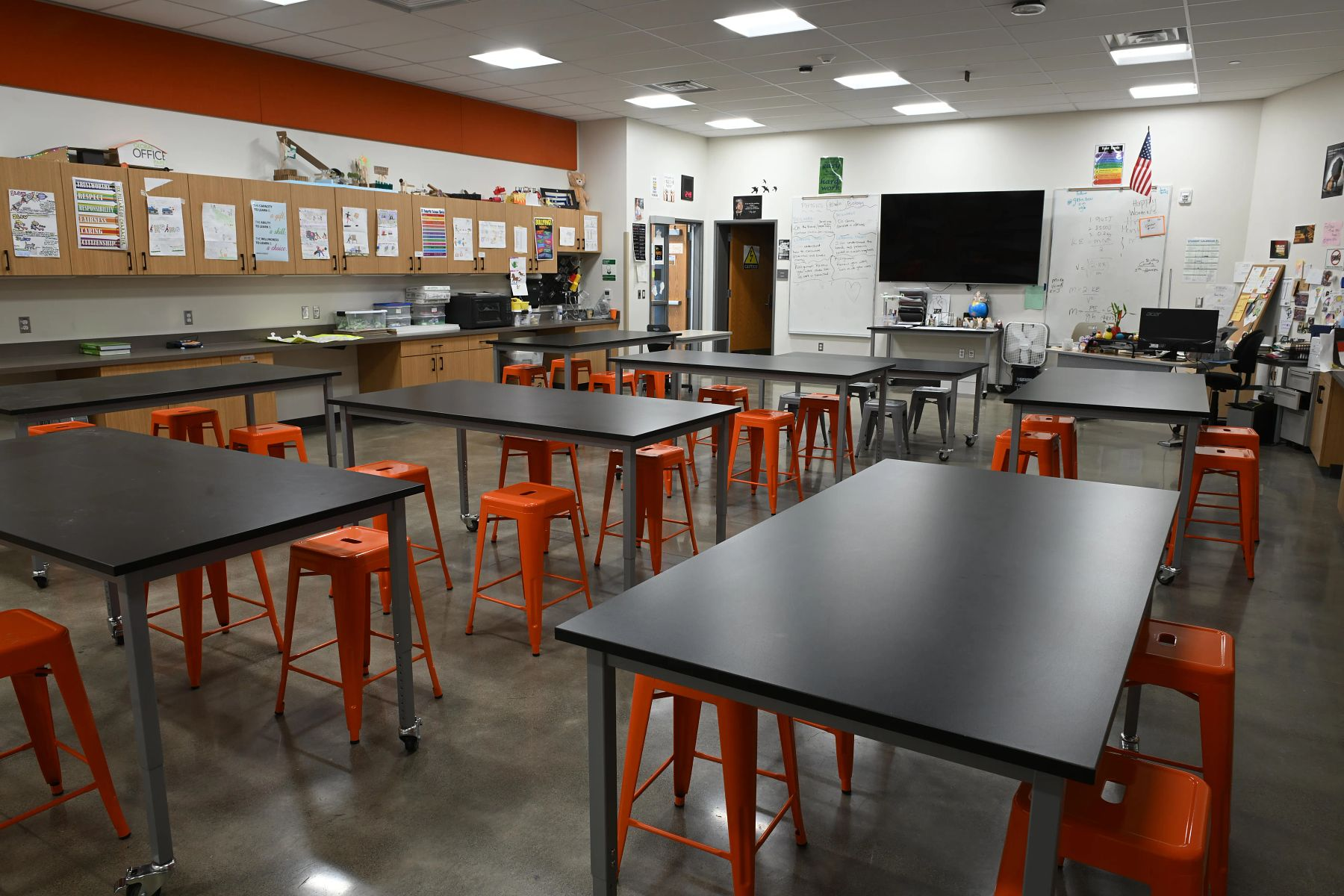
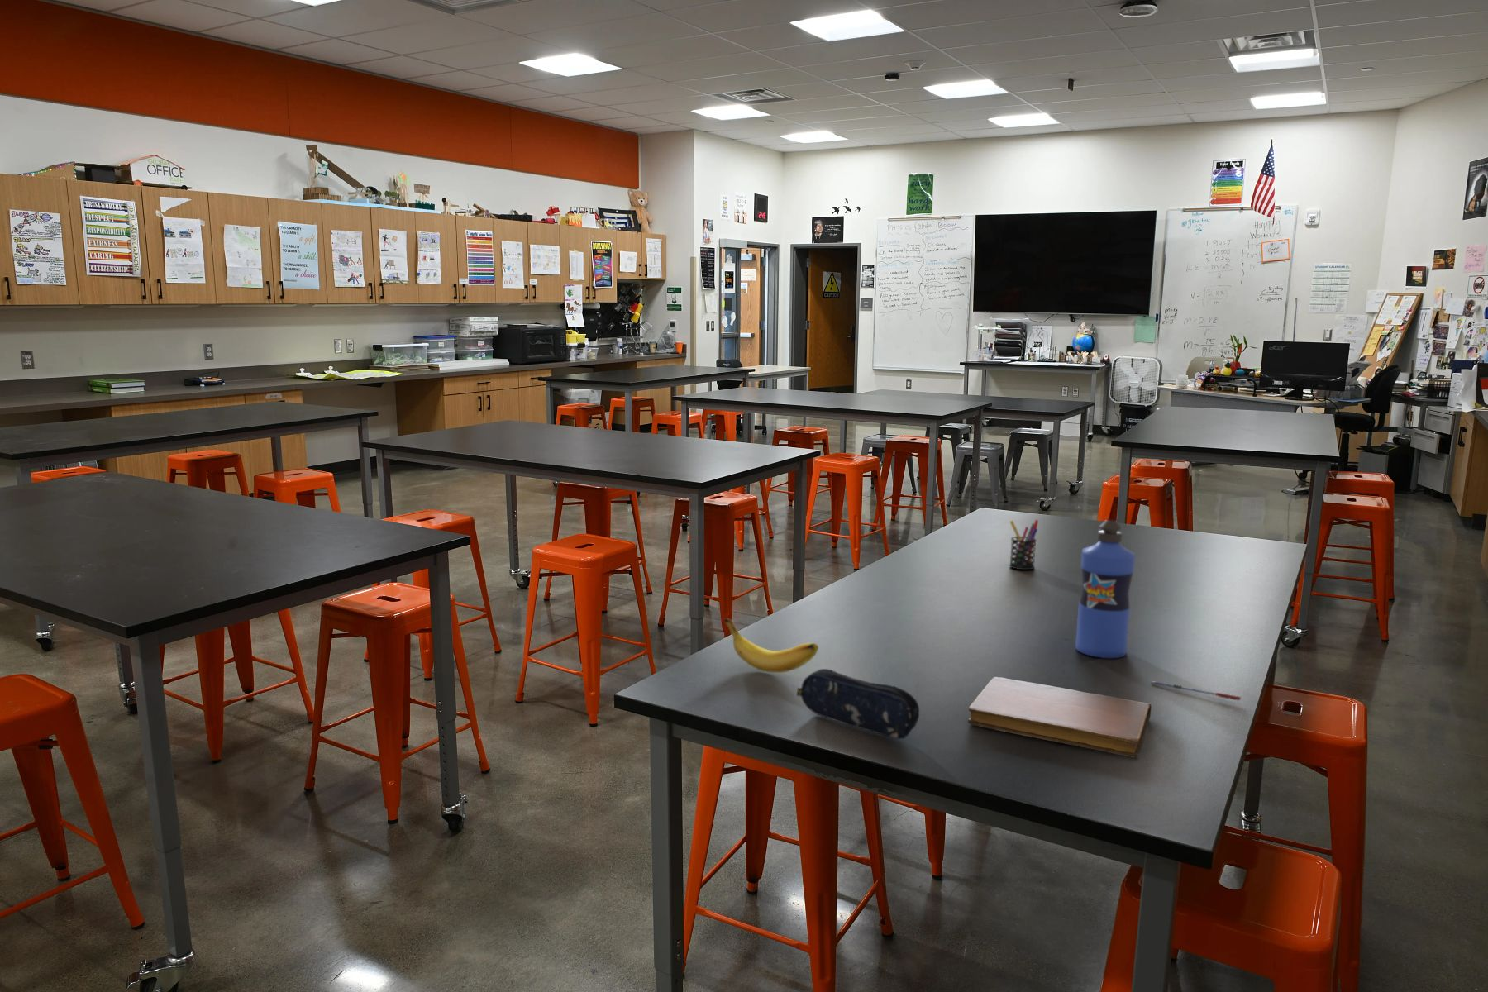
+ banana (771, 651)
+ water bottle (1105, 586)
+ pen holder (1026, 542)
+ notebook (1060, 713)
+ pen (1195, 690)
+ pencil case (858, 703)
